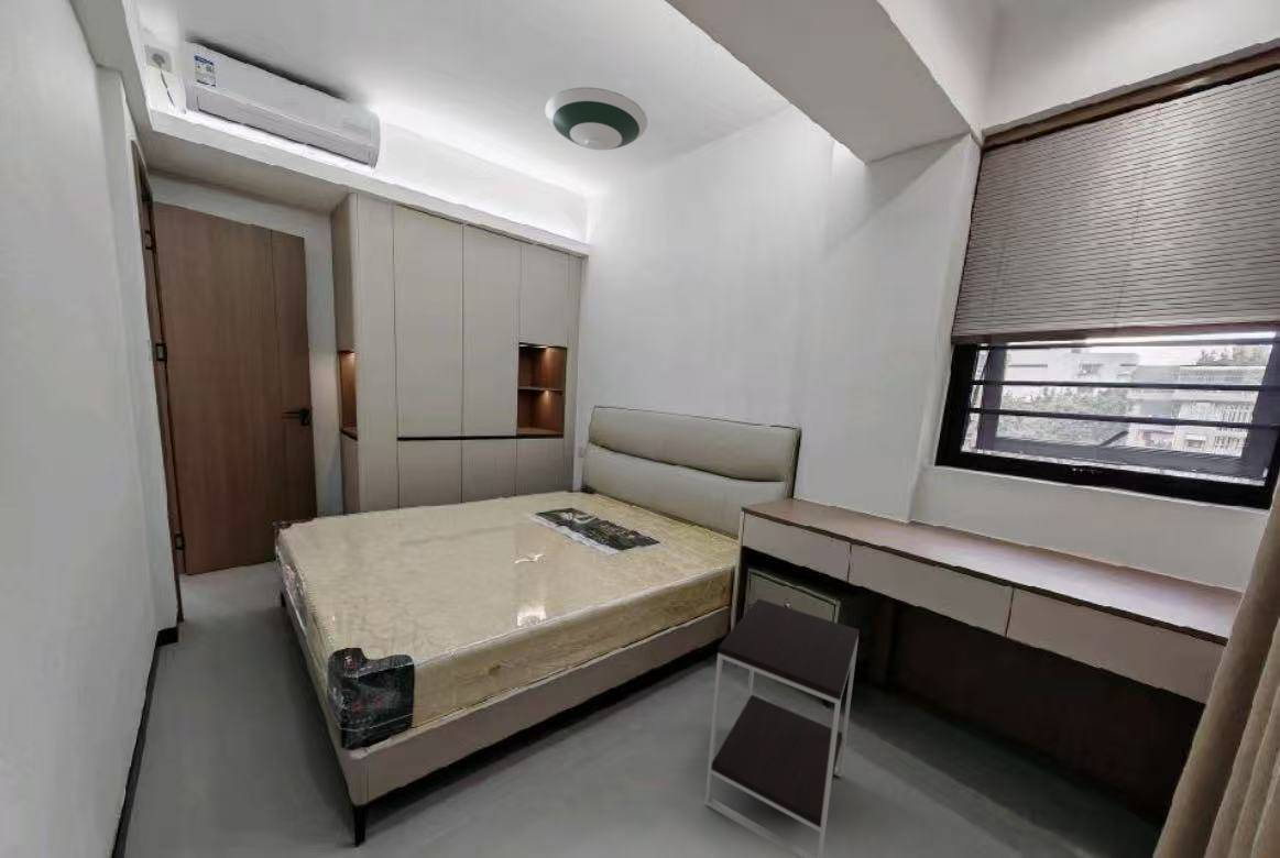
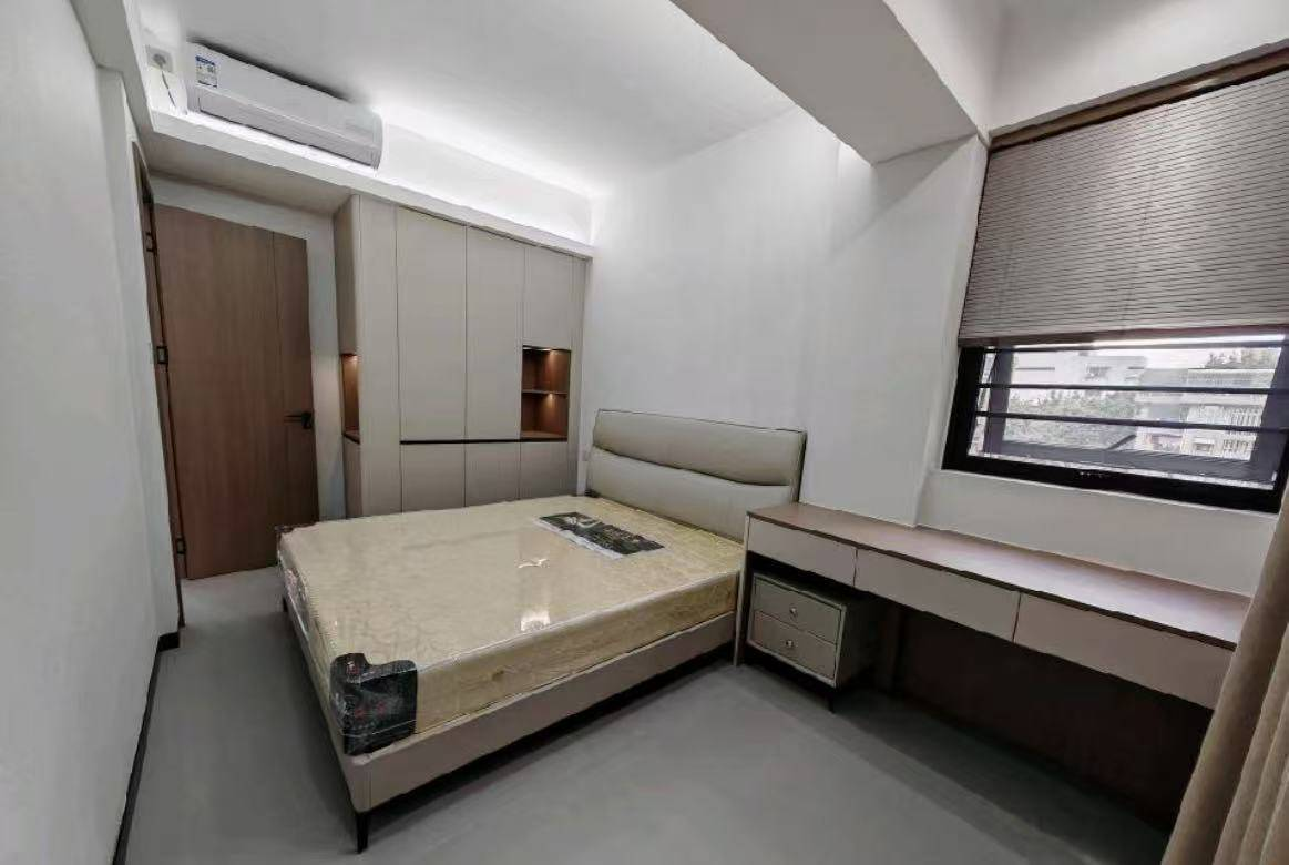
- side table (784, 714)
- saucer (595, 132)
